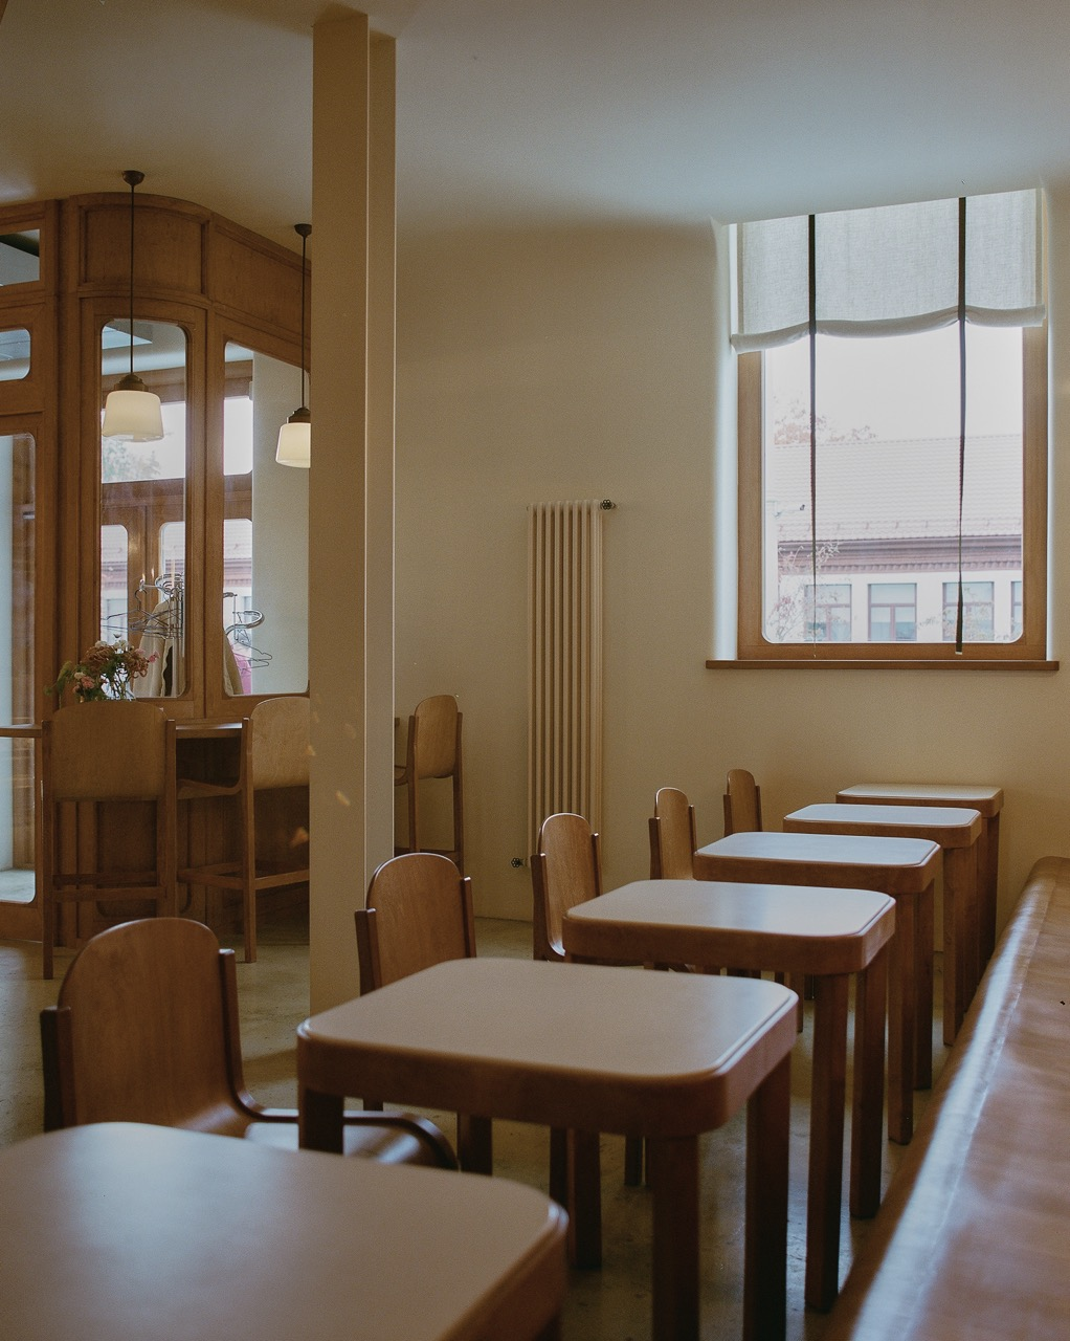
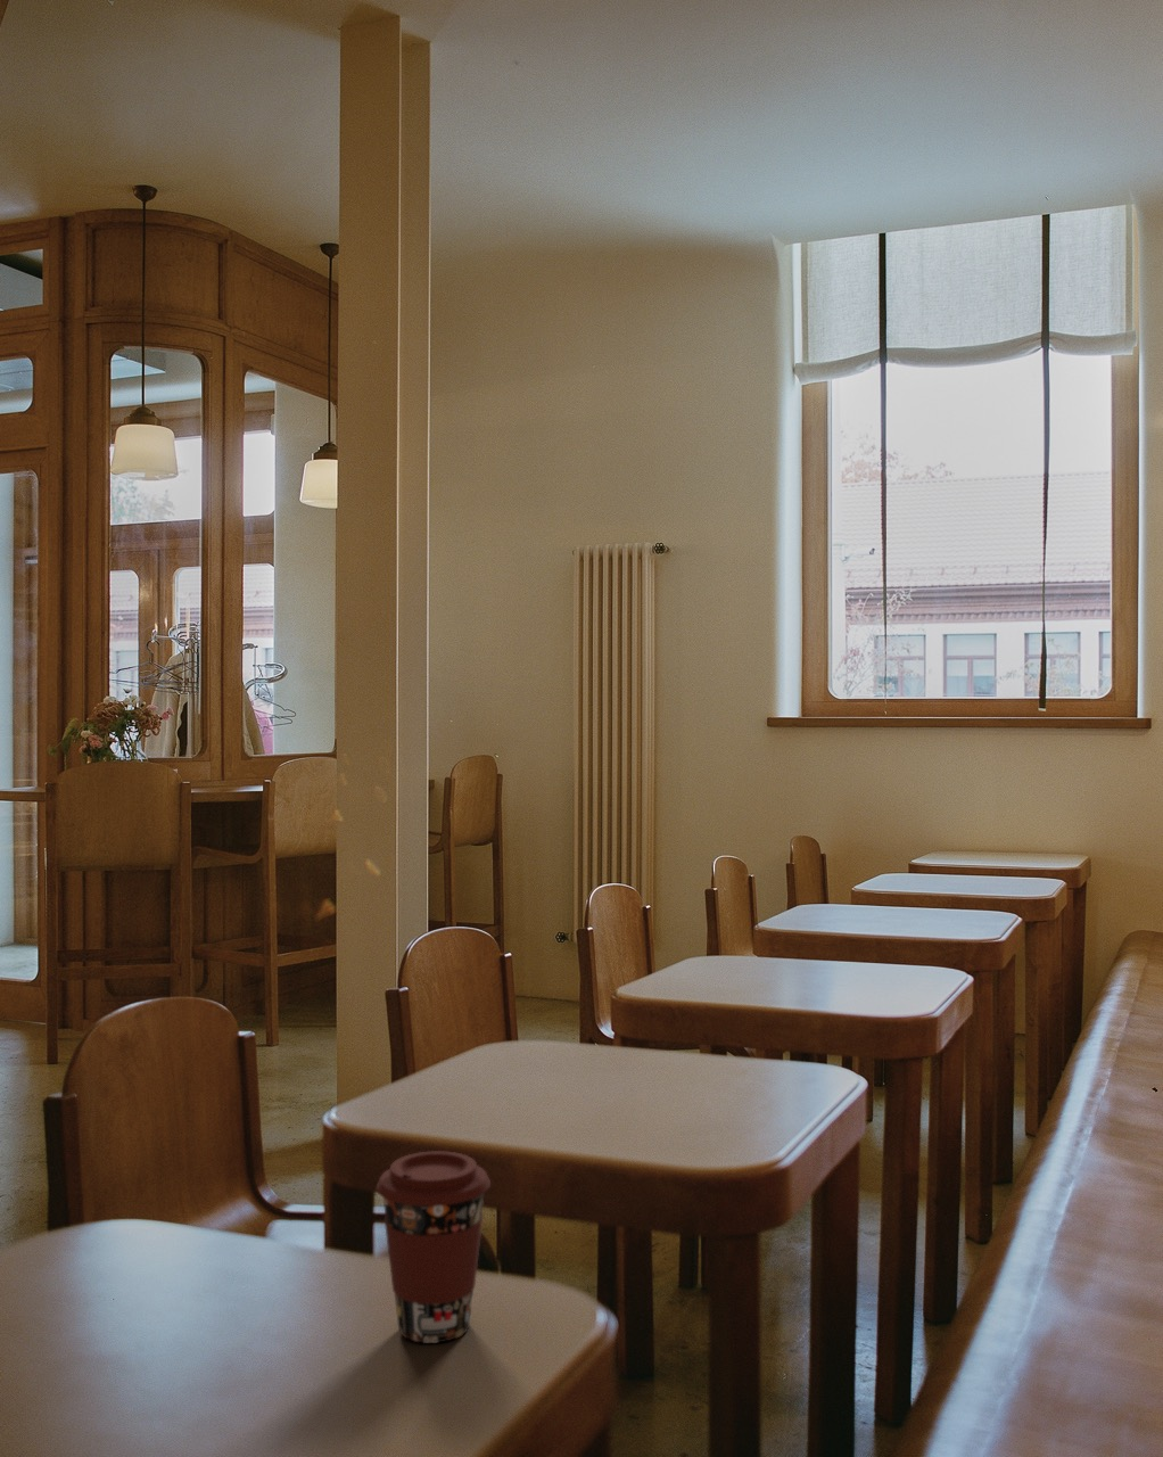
+ coffee cup (433, 1246)
